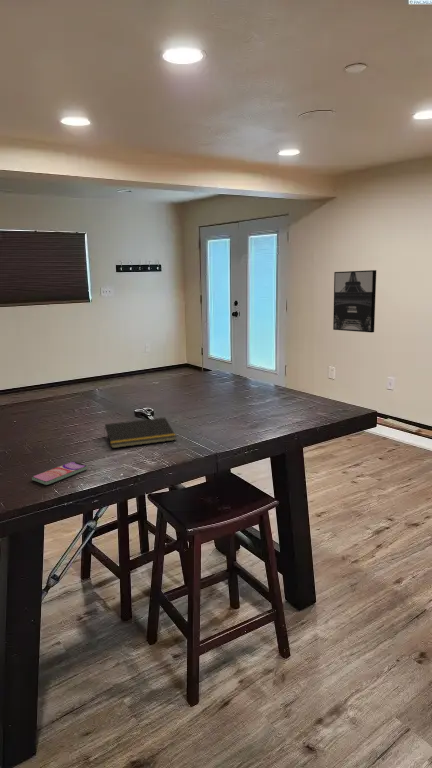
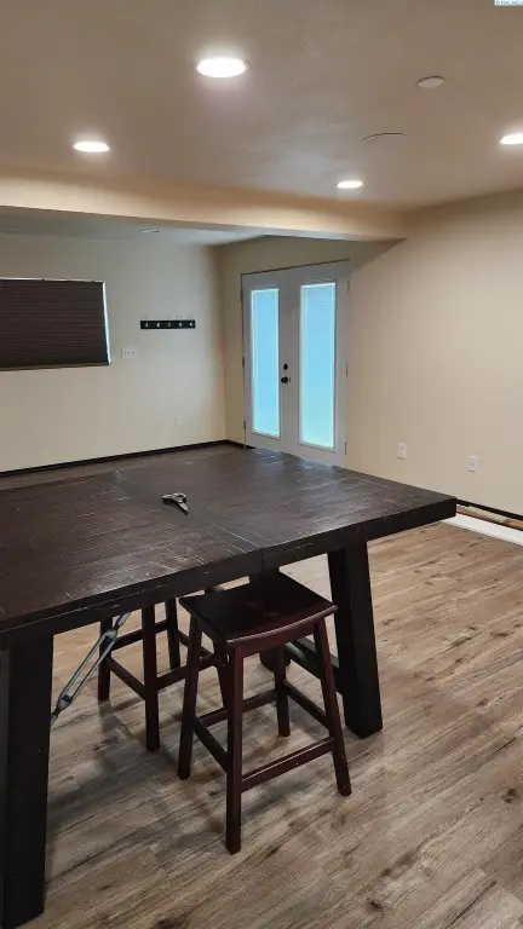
- wall art (353, 301)
- smartphone (60, 472)
- notepad (140, 431)
